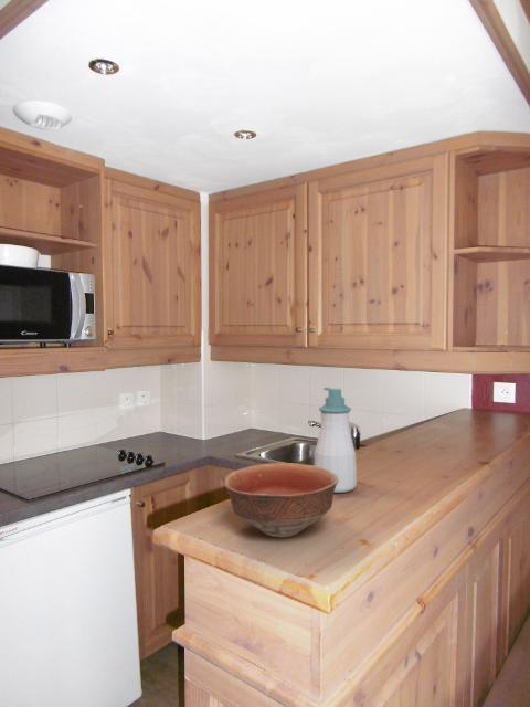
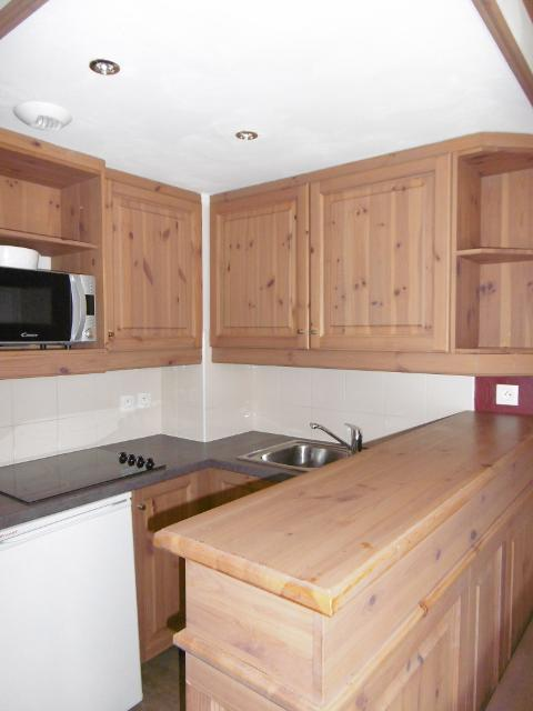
- bowl (280, 503)
- soap bottle (335, 437)
